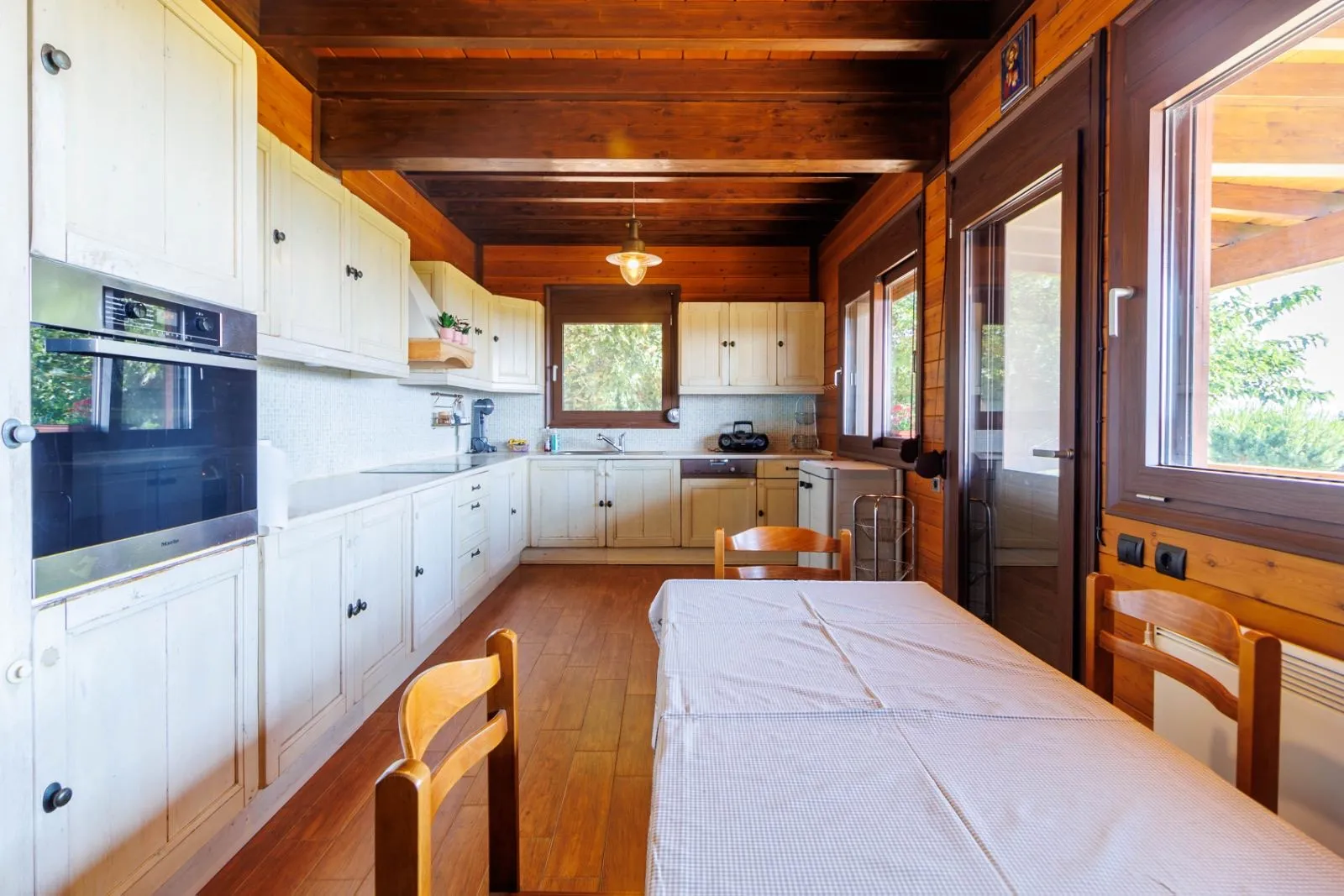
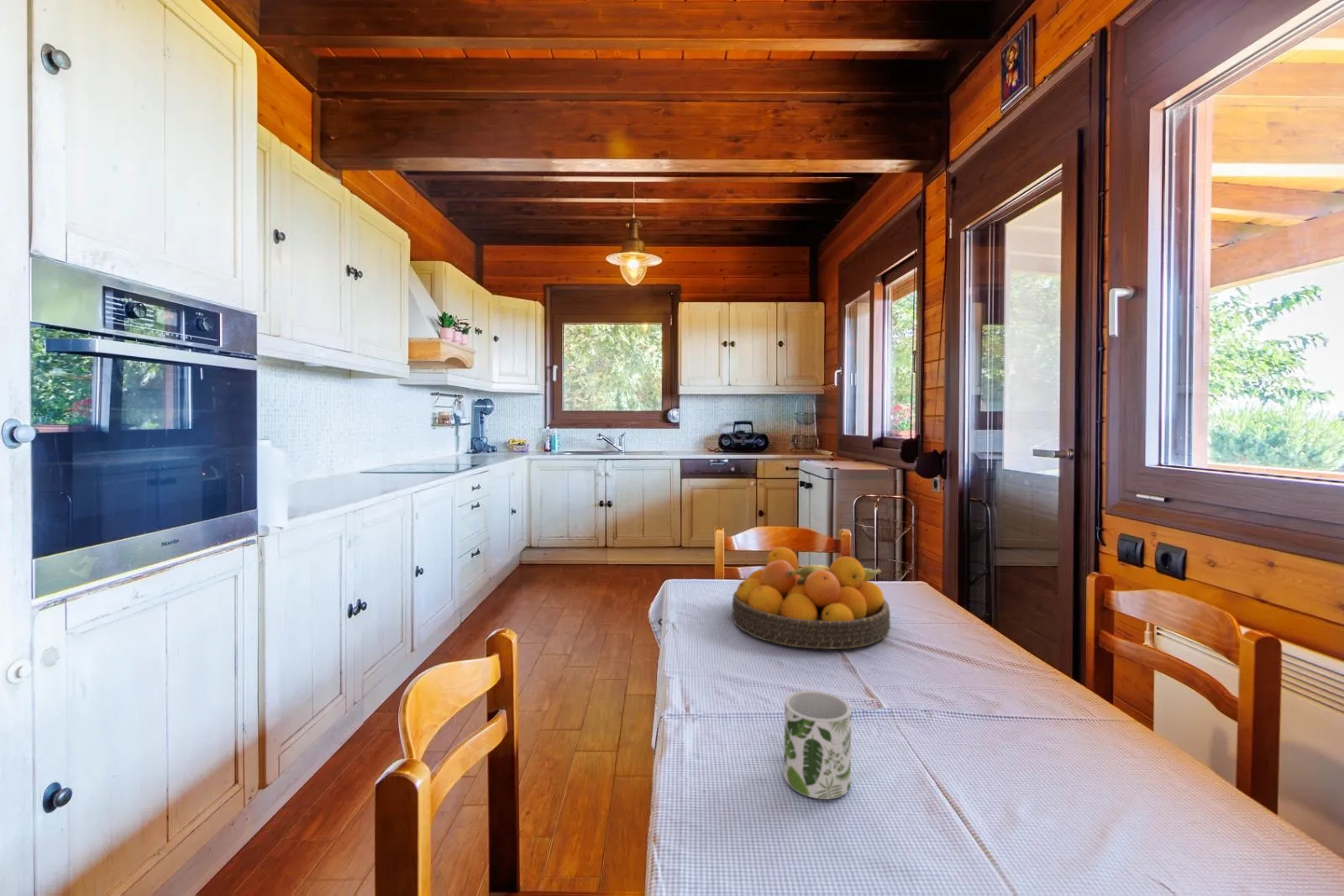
+ fruit bowl (808, 588)
+ mug (815, 734)
